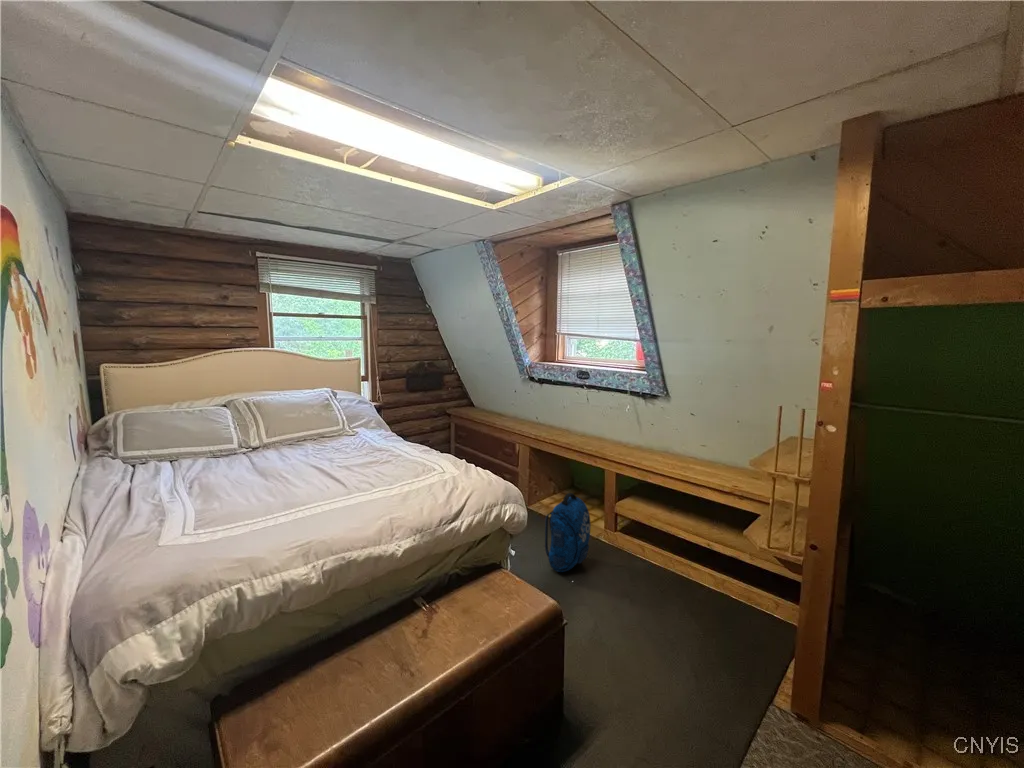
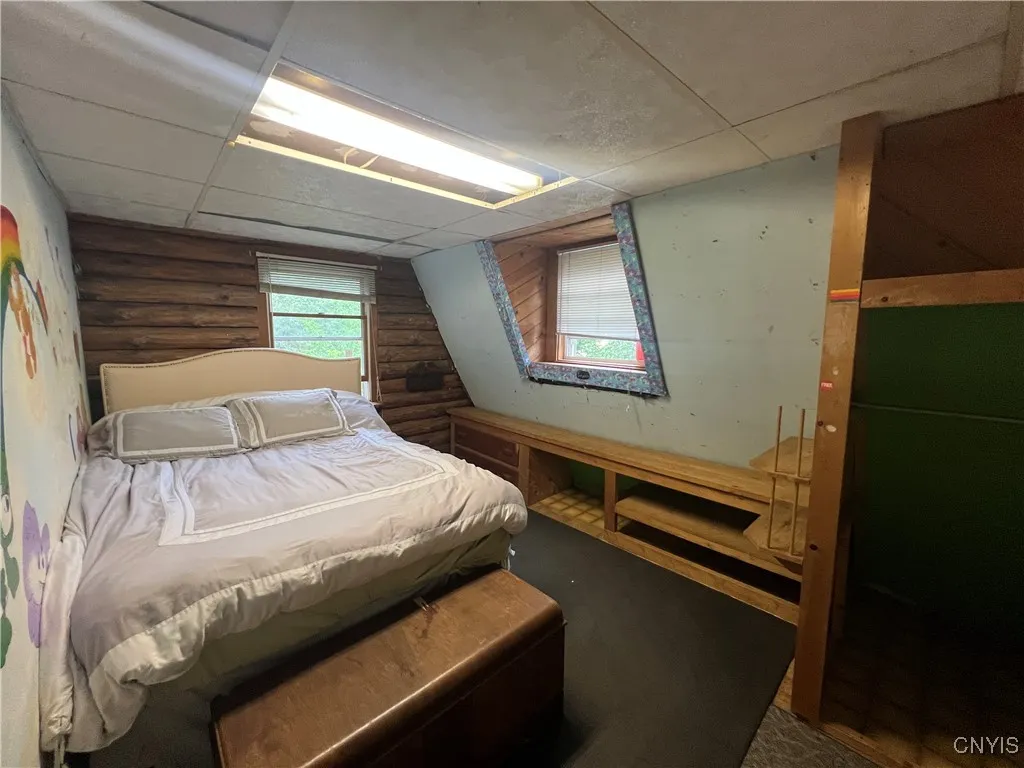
- backpack (569, 530)
